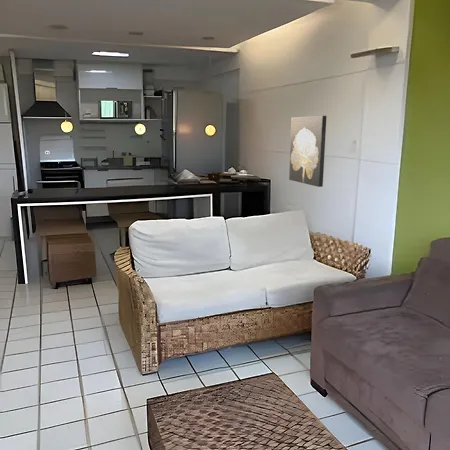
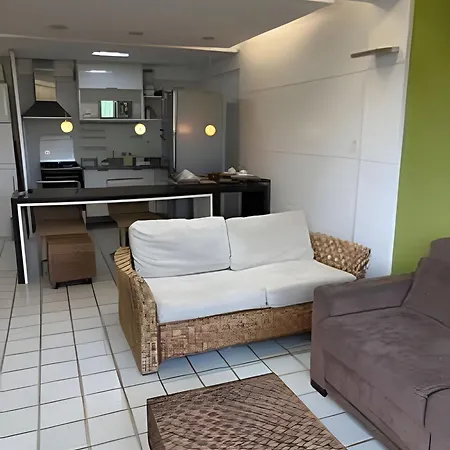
- wall art (306, 150)
